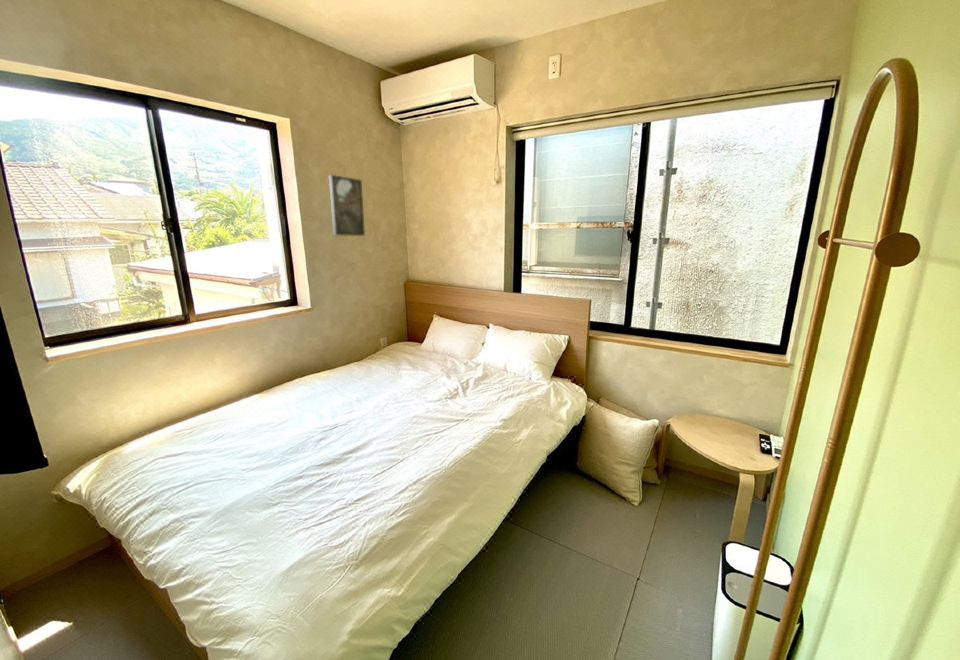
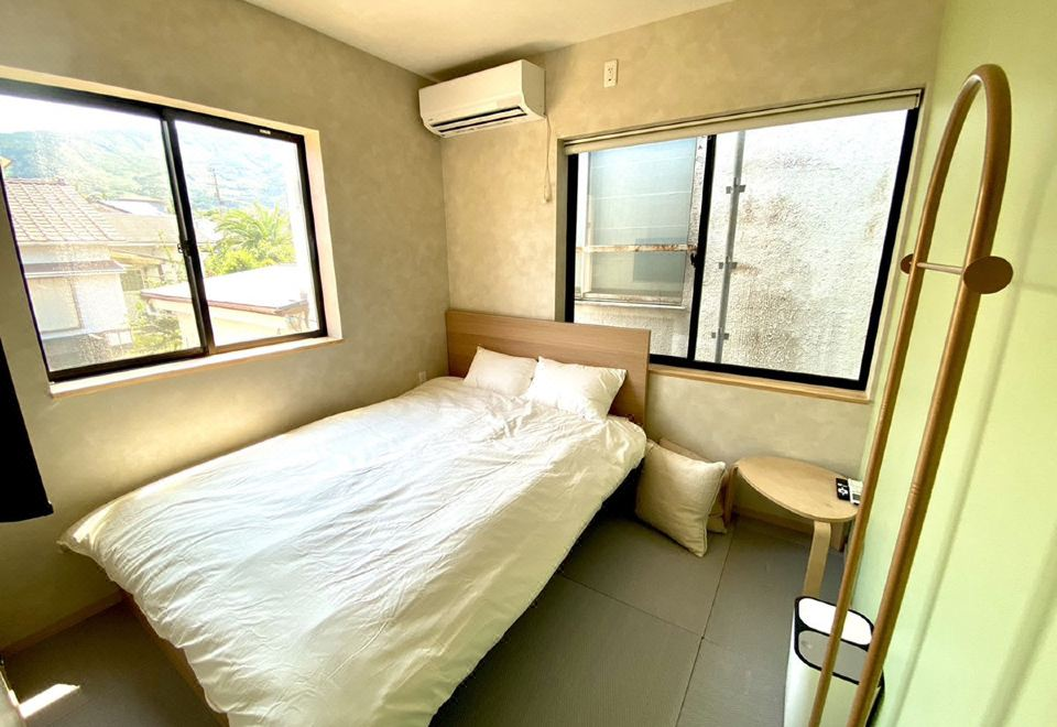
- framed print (347, 206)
